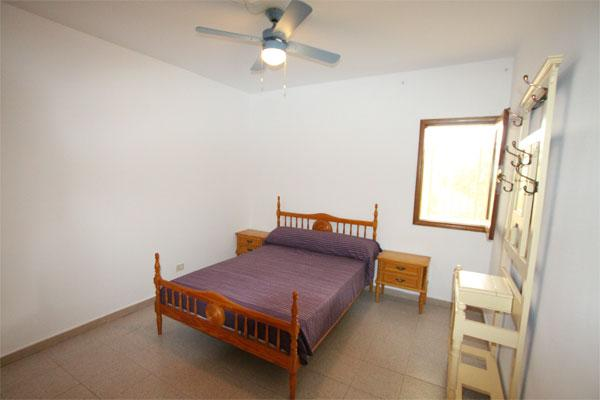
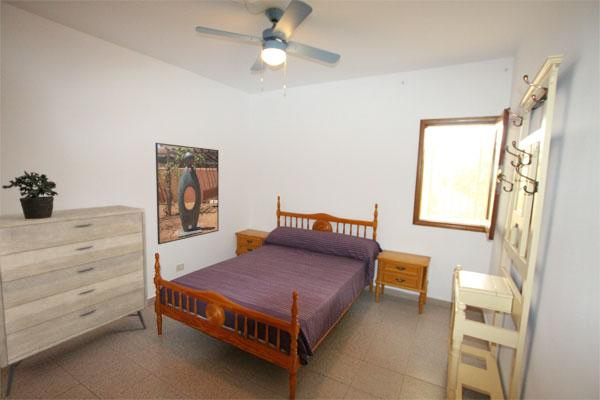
+ potted plant (33, 194)
+ dresser (74, 282)
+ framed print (191, 192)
